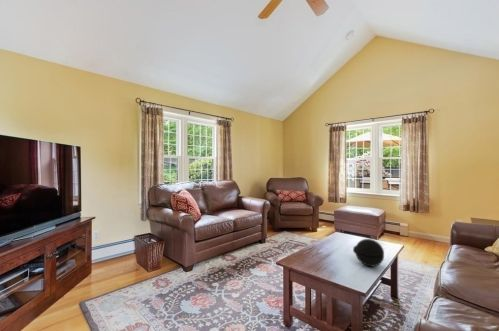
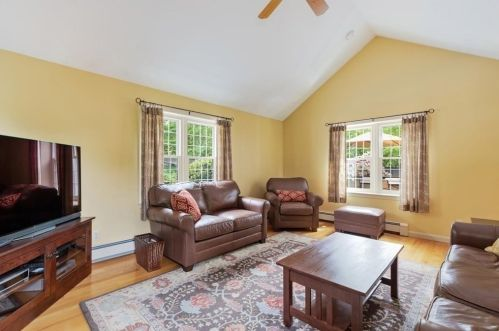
- decorative orb (368, 252)
